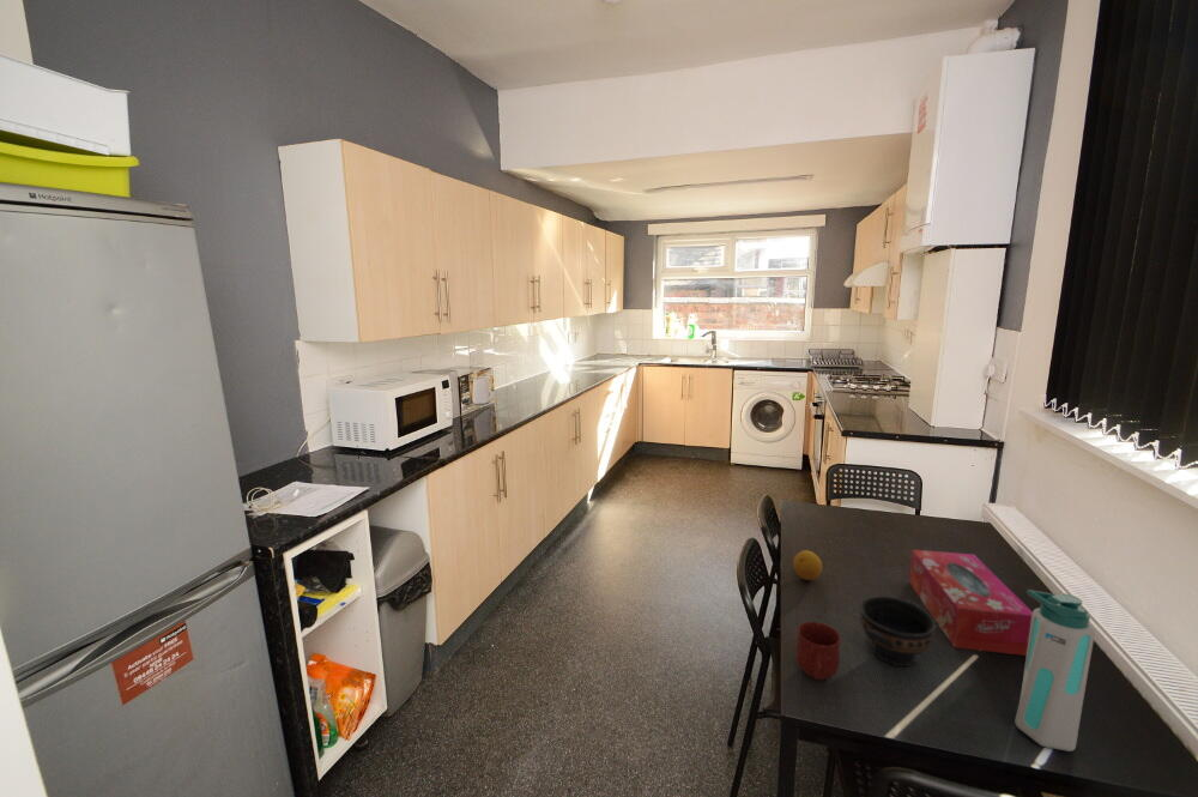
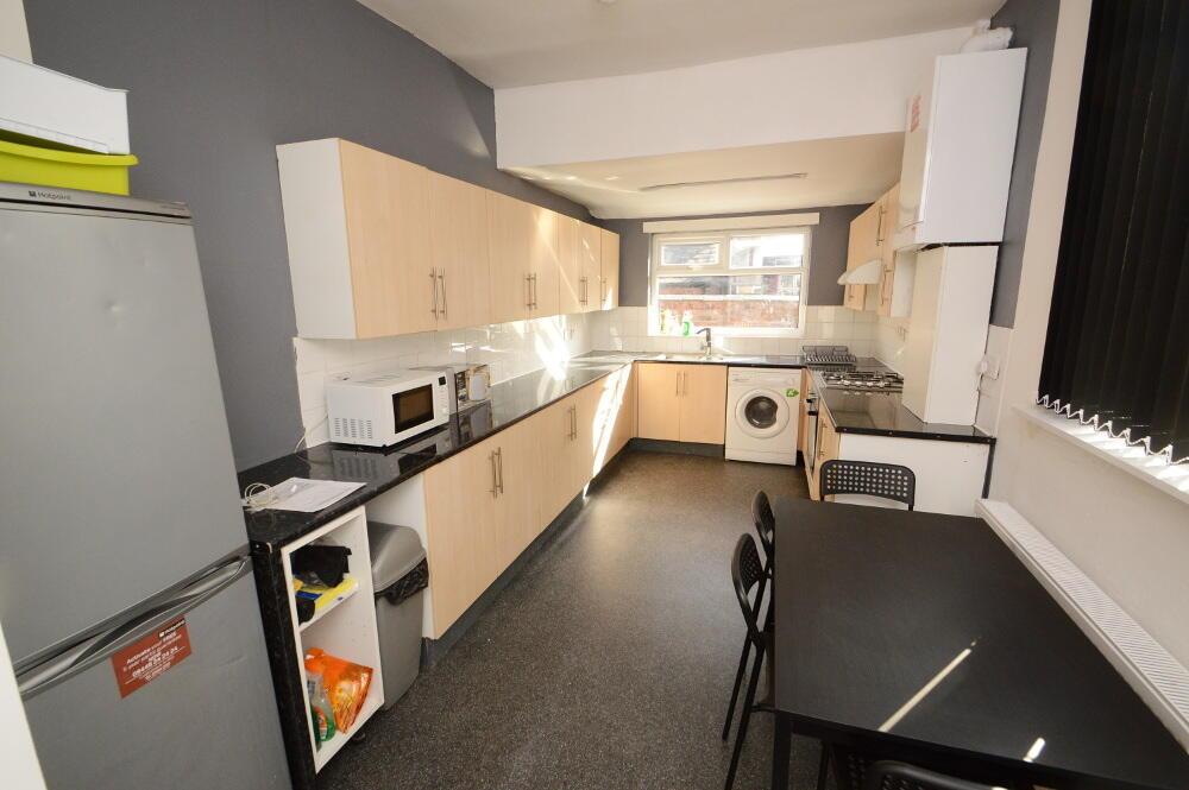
- bowl (894, 634)
- fruit (807, 564)
- mug (817, 657)
- tissue box (964, 597)
- water bottle (1052, 666)
